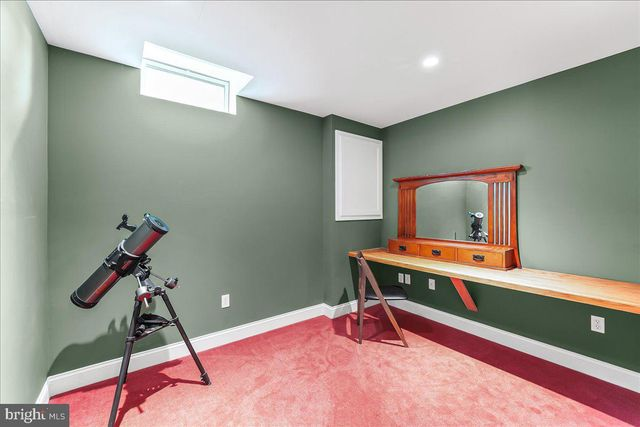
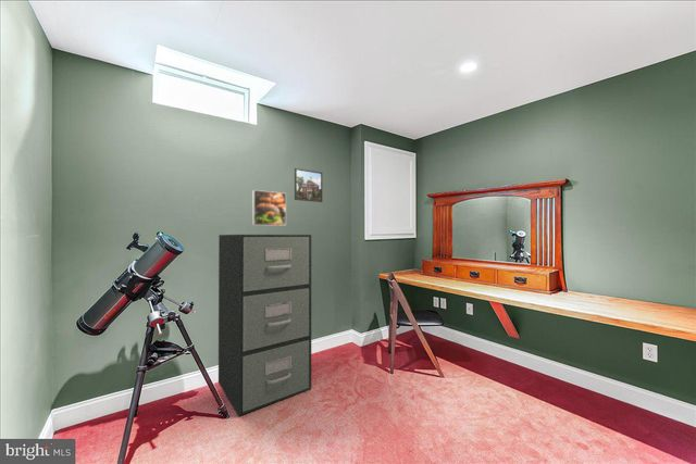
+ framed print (309, 185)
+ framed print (270, 208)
+ filing cabinet (264, 310)
